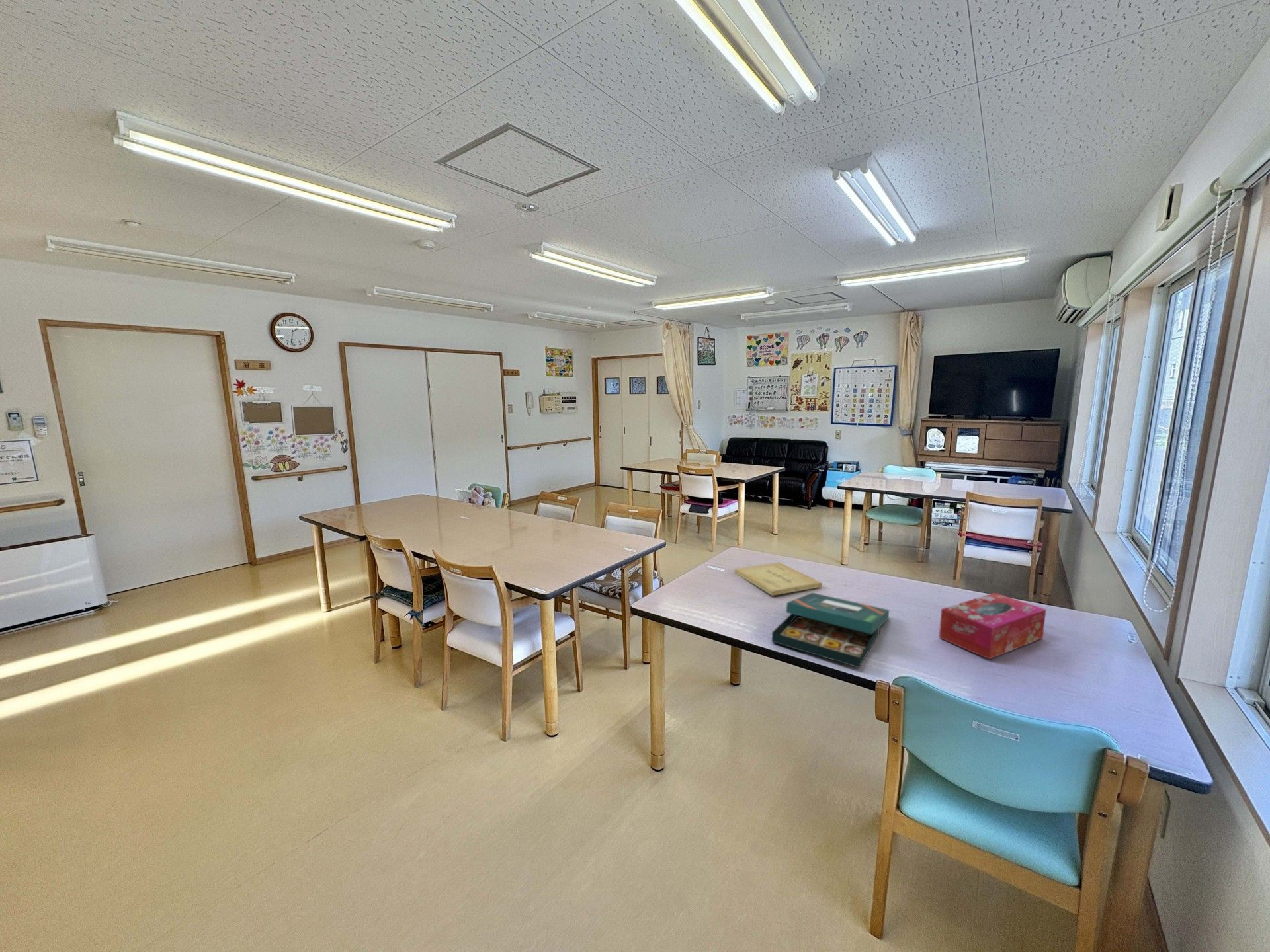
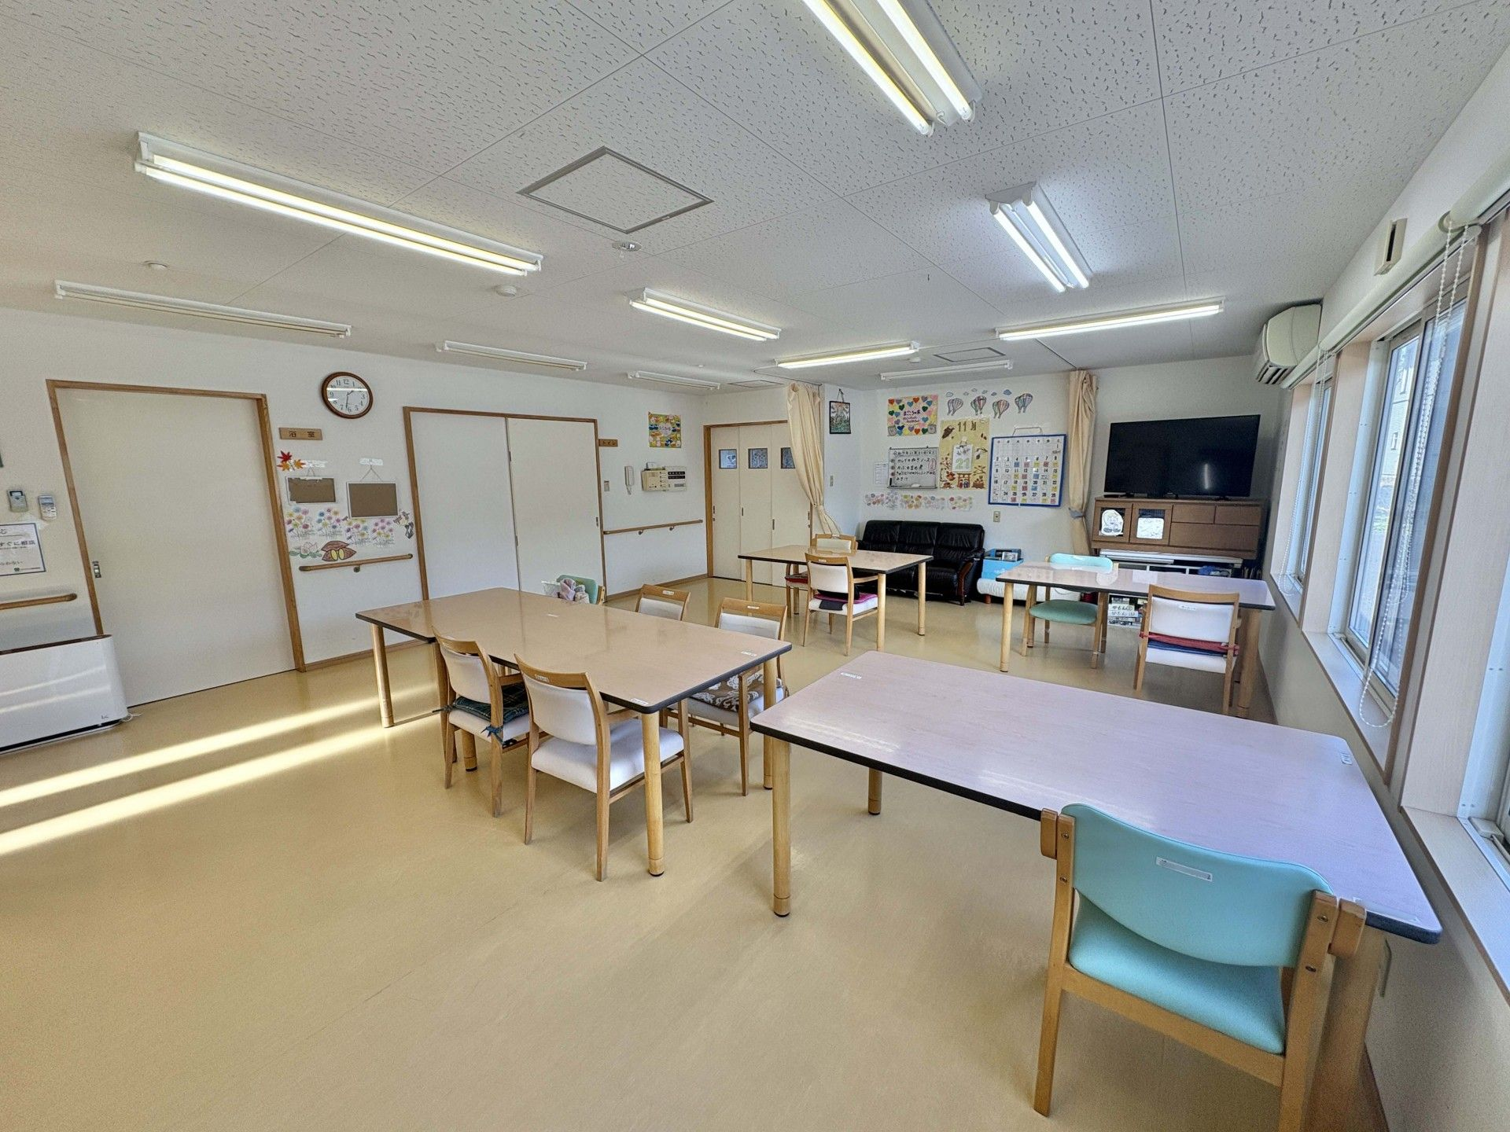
- book (776, 577)
- tissue box (992, 623)
- board game (833, 617)
